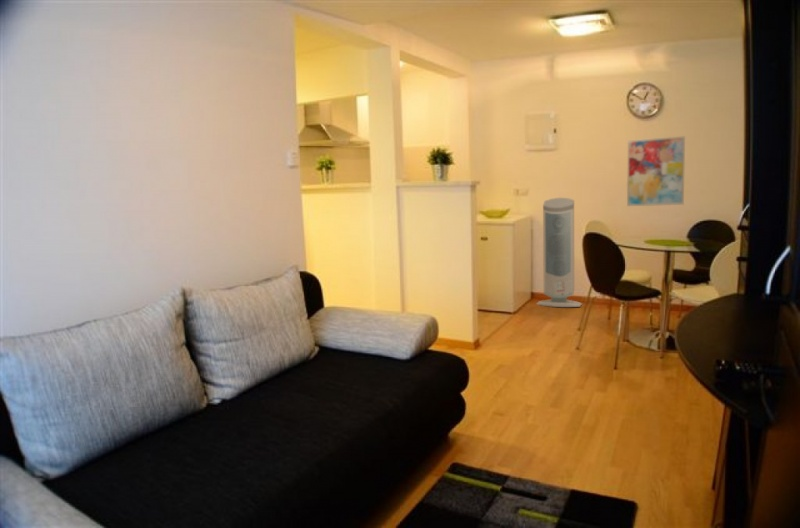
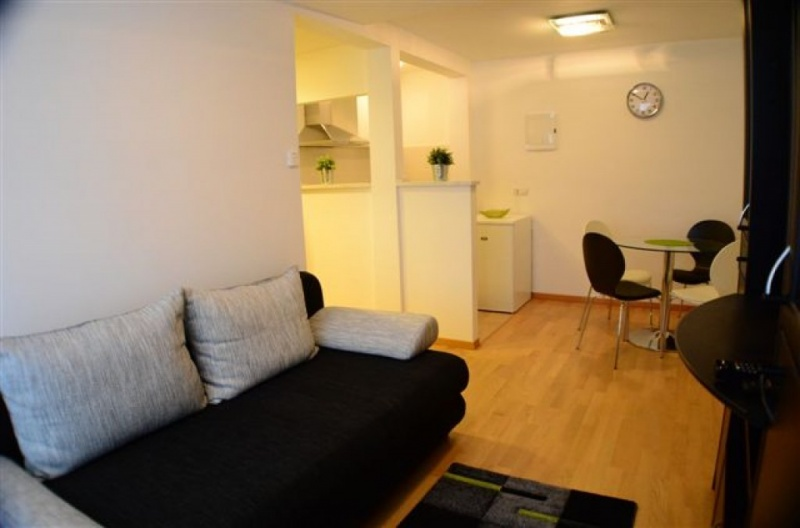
- air purifier (558, 251)
- wall art (655, 172)
